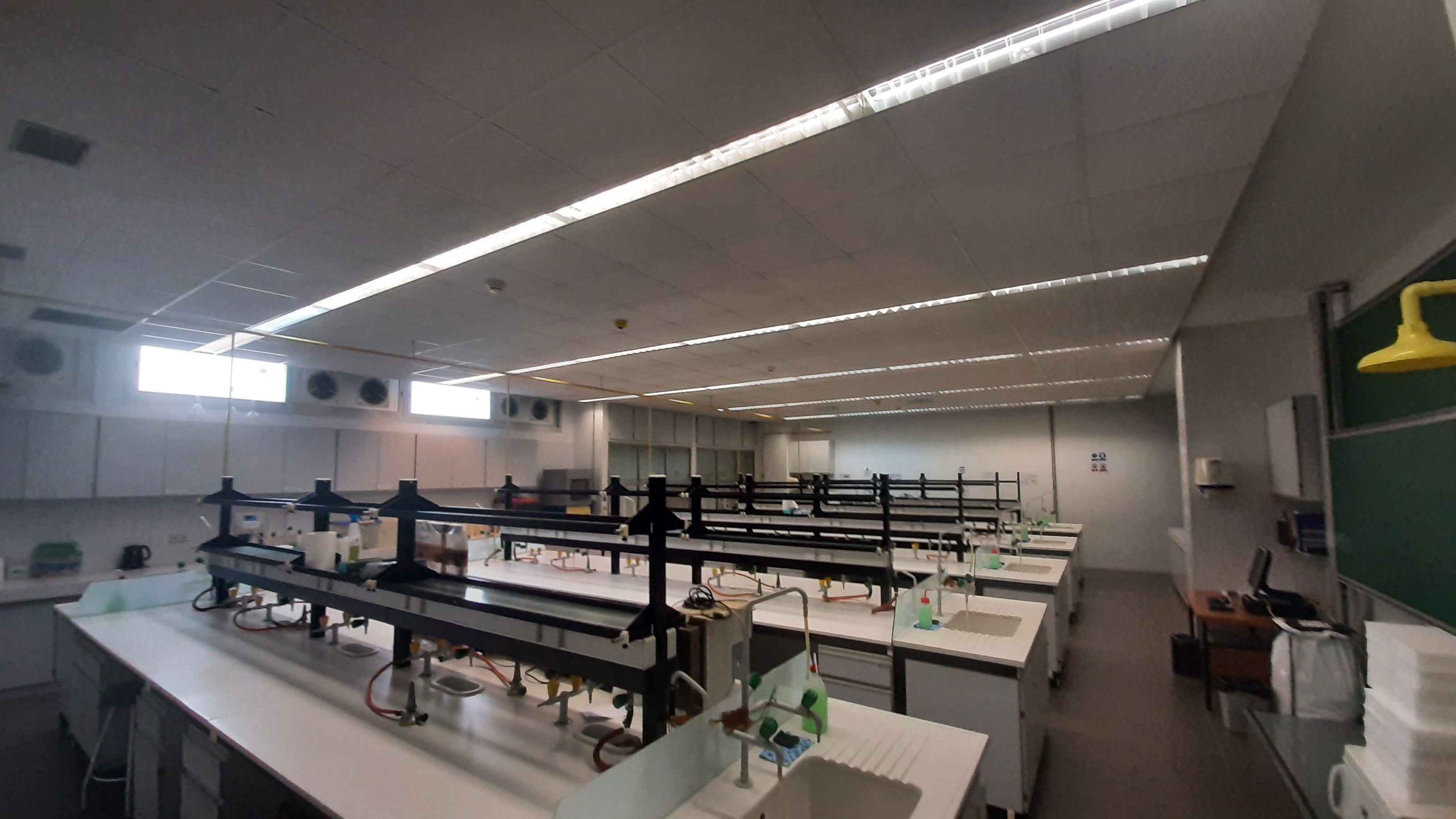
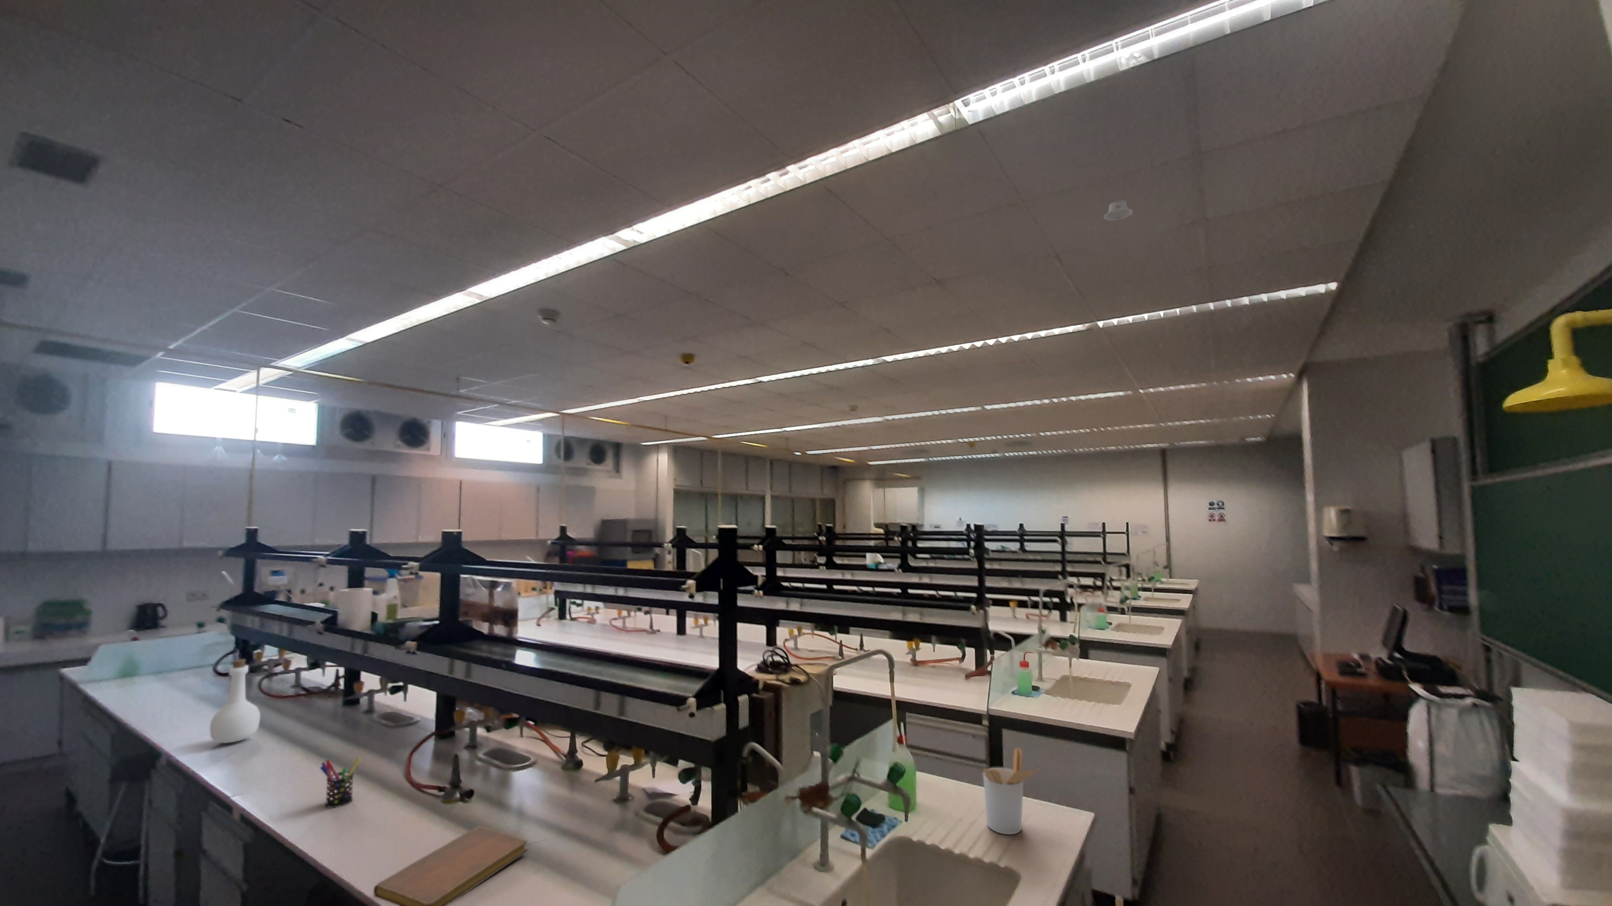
+ utensil holder (1011, 792)
+ notebook (455, 866)
+ pen holder (339, 780)
+ recessed light (1117, 210)
+ bottle (237, 700)
